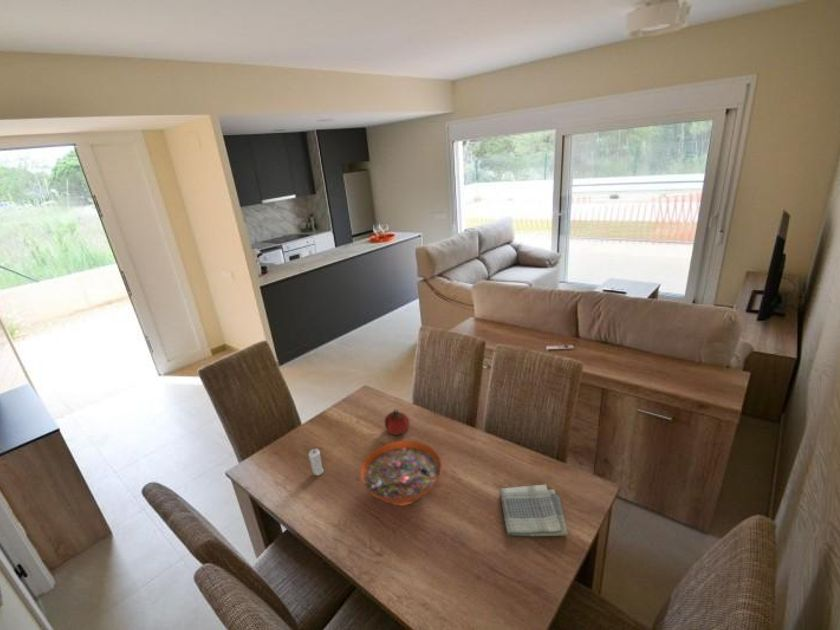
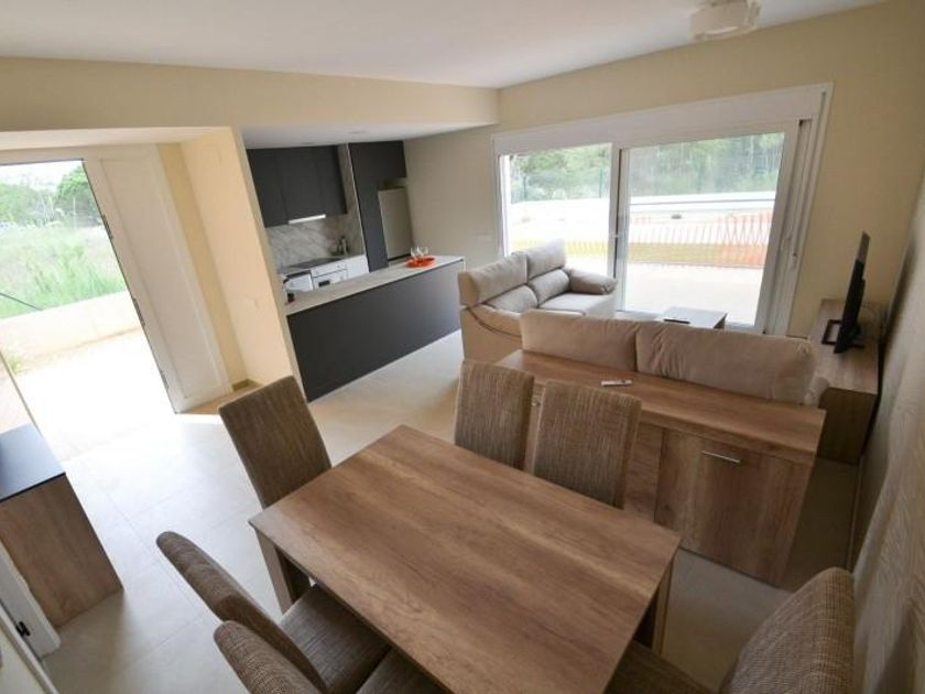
- decorative bowl (402, 477)
- dish towel (532, 509)
- candle (315, 460)
- fruit (396, 420)
